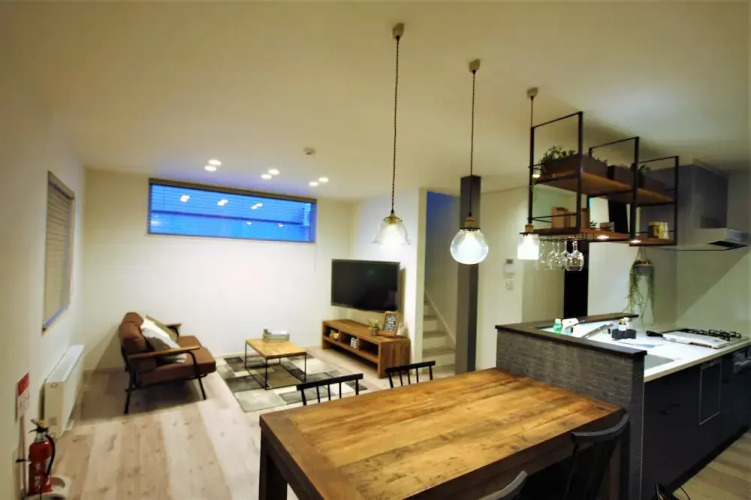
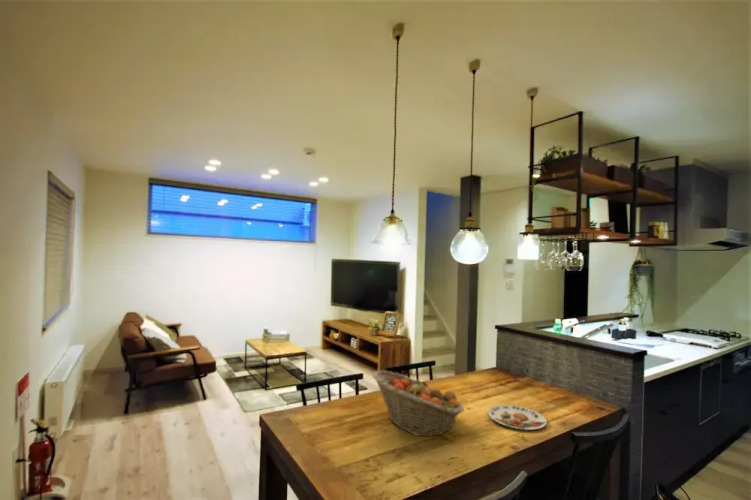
+ fruit basket (415, 397)
+ plate (516, 417)
